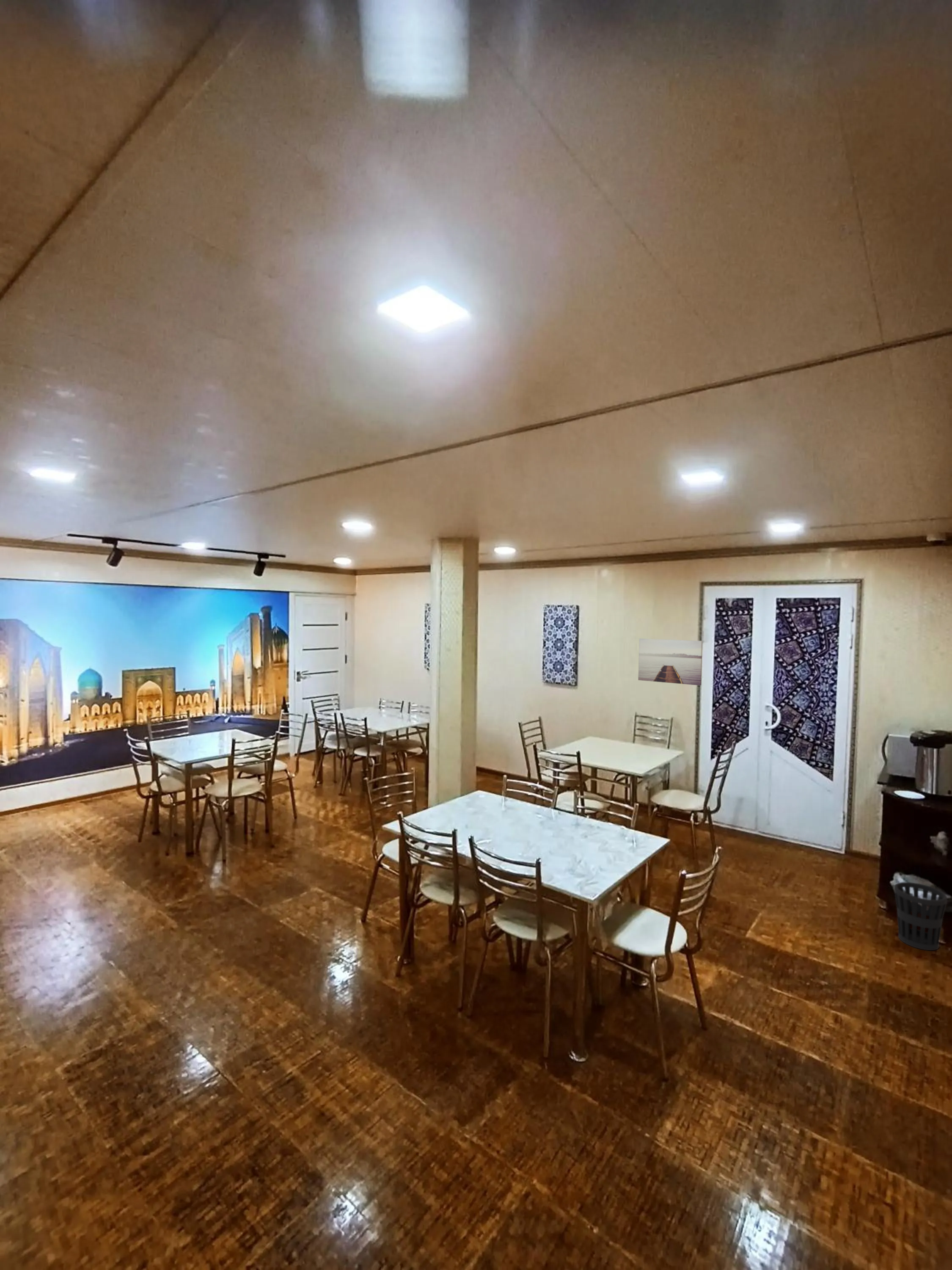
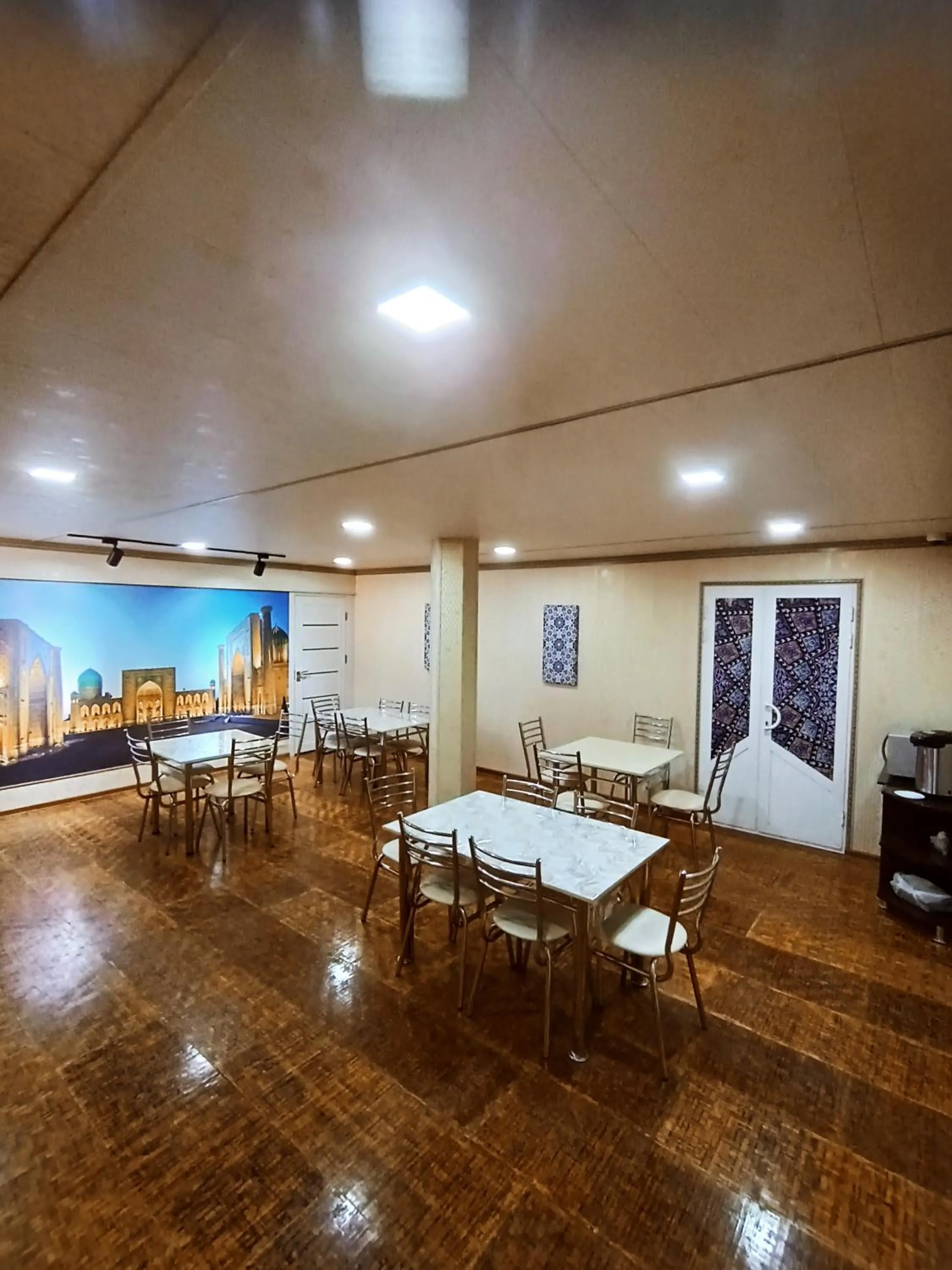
- wastebasket (919, 917)
- wall art (669, 661)
